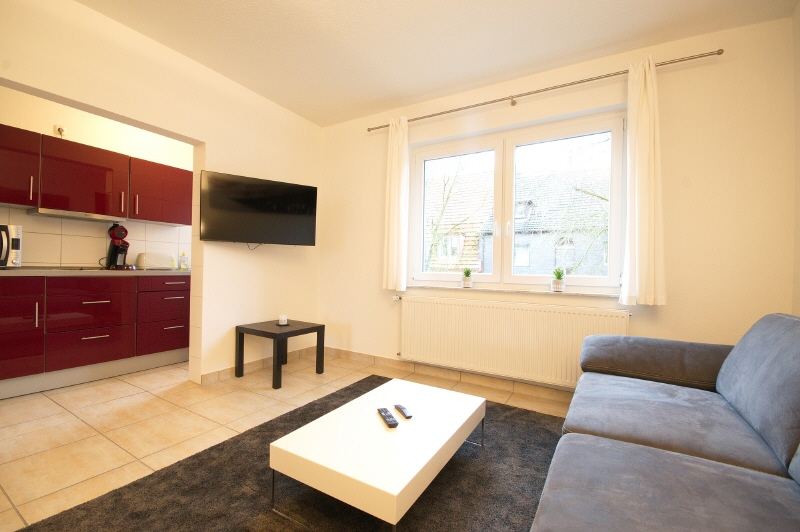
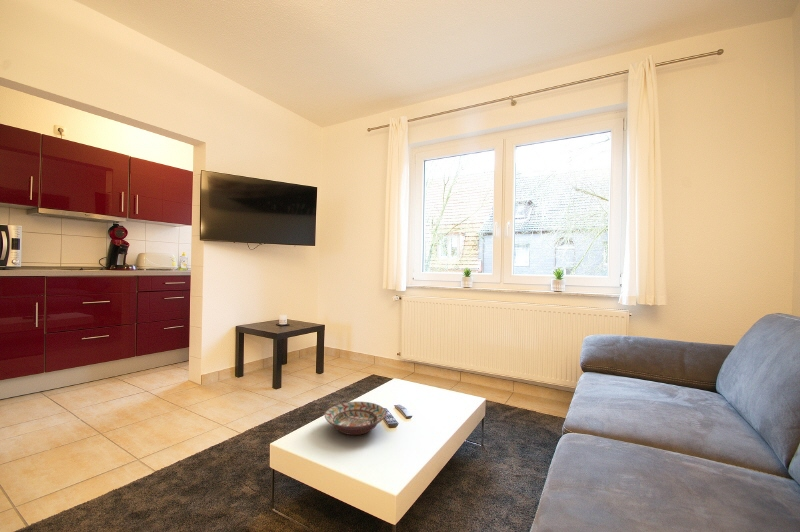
+ decorative bowl (355, 420)
